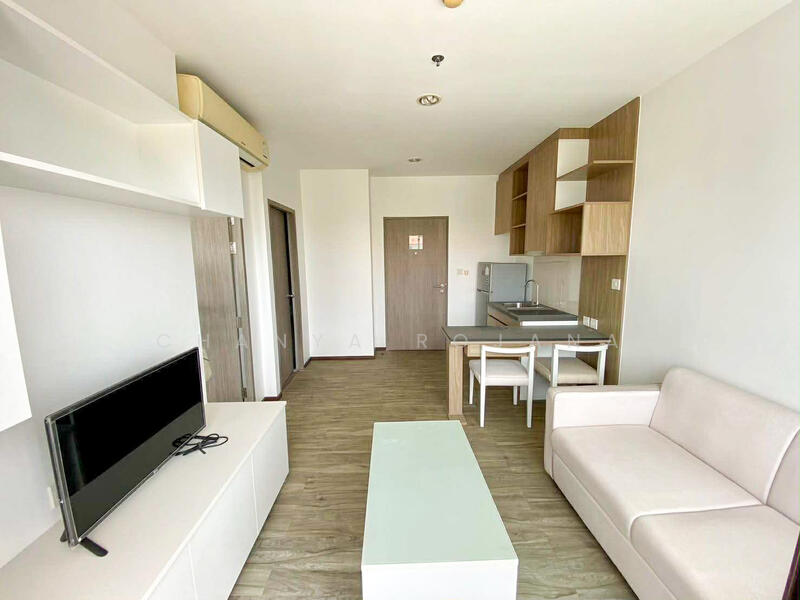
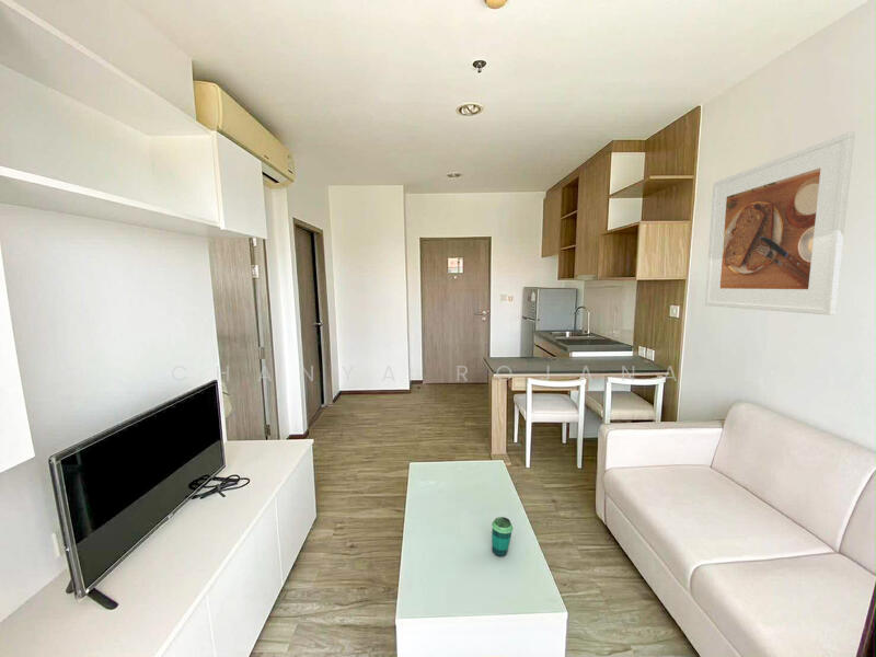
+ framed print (763, 237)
+ cup (502, 535)
